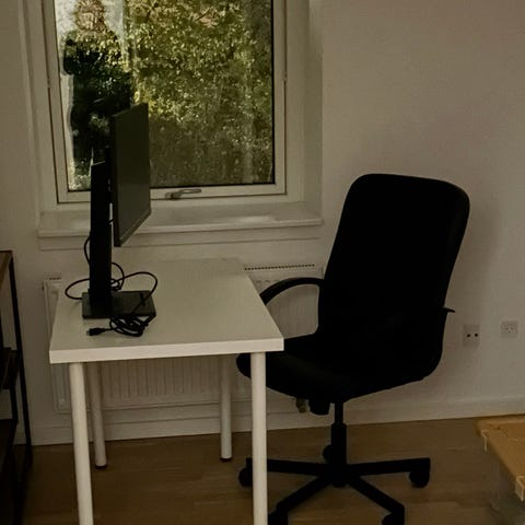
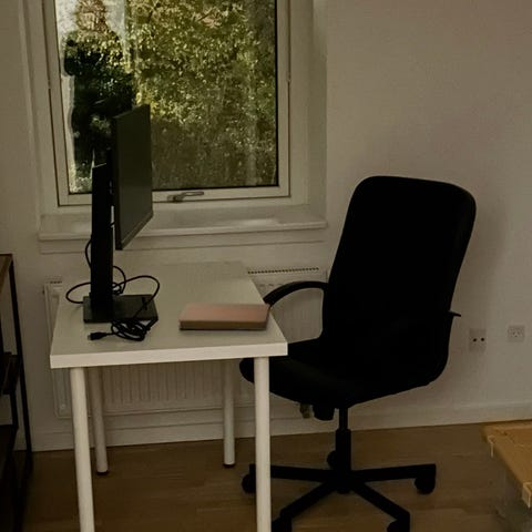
+ notebook (225, 315)
